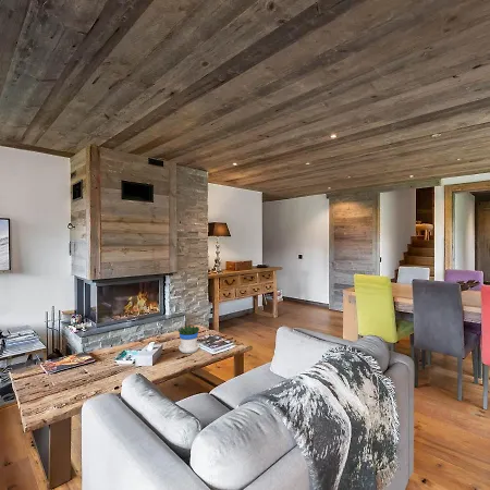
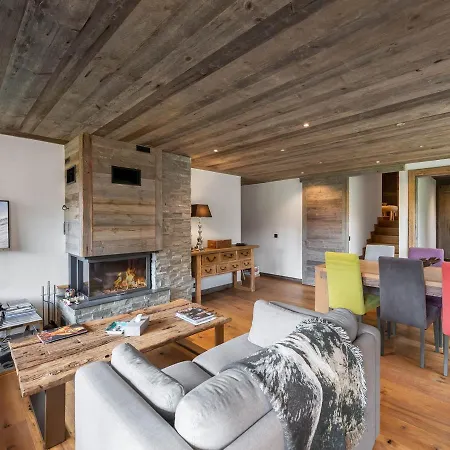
- flowerpot (188, 339)
